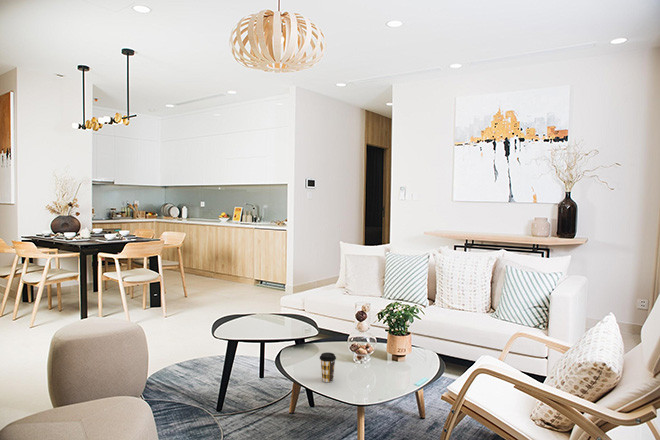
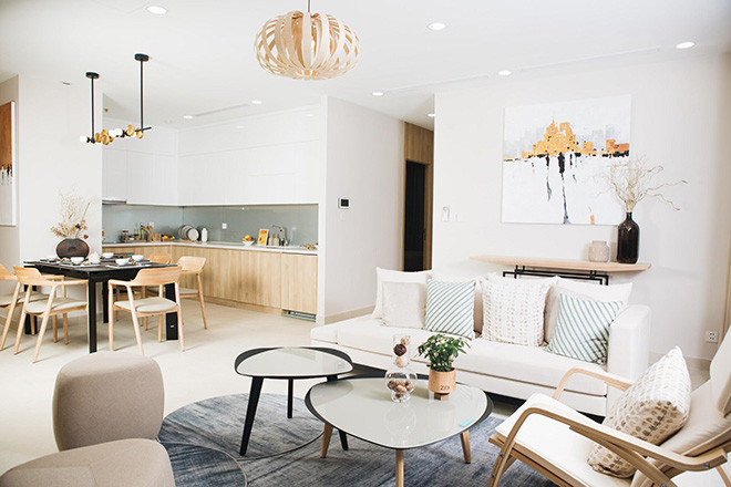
- coffee cup (327, 367)
